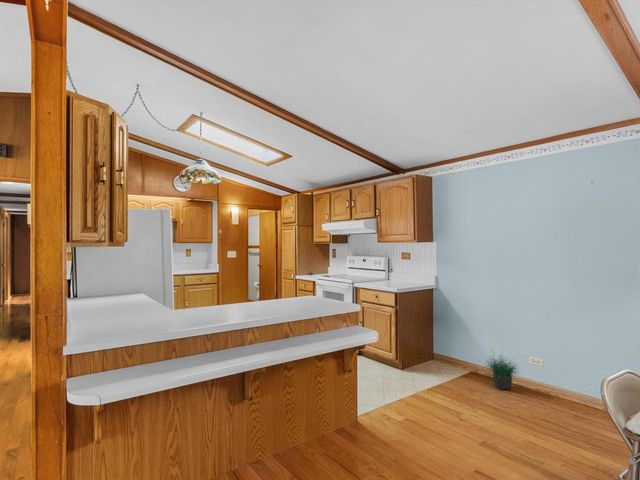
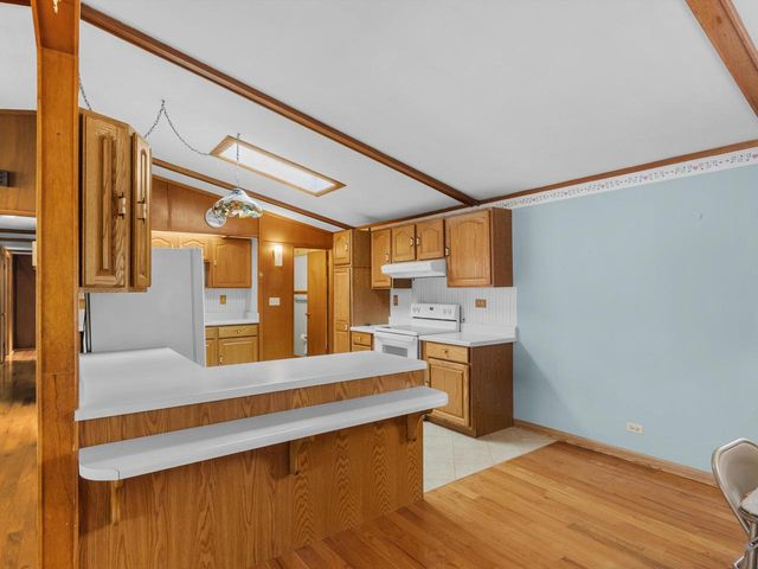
- potted plant (501, 367)
